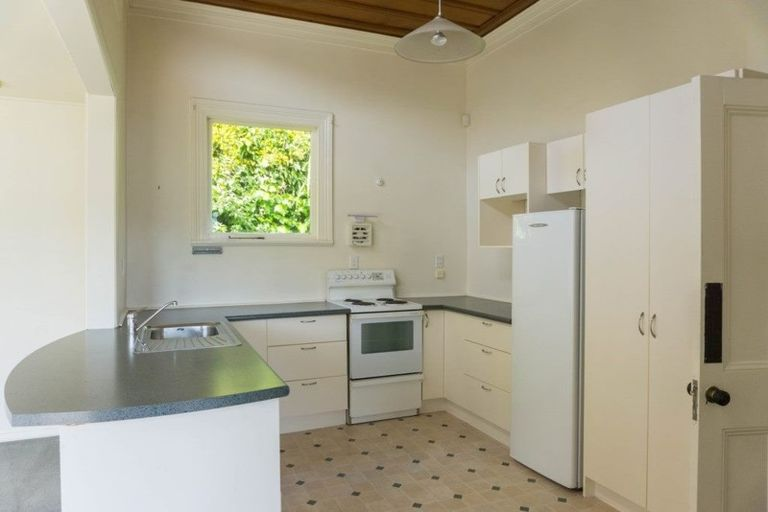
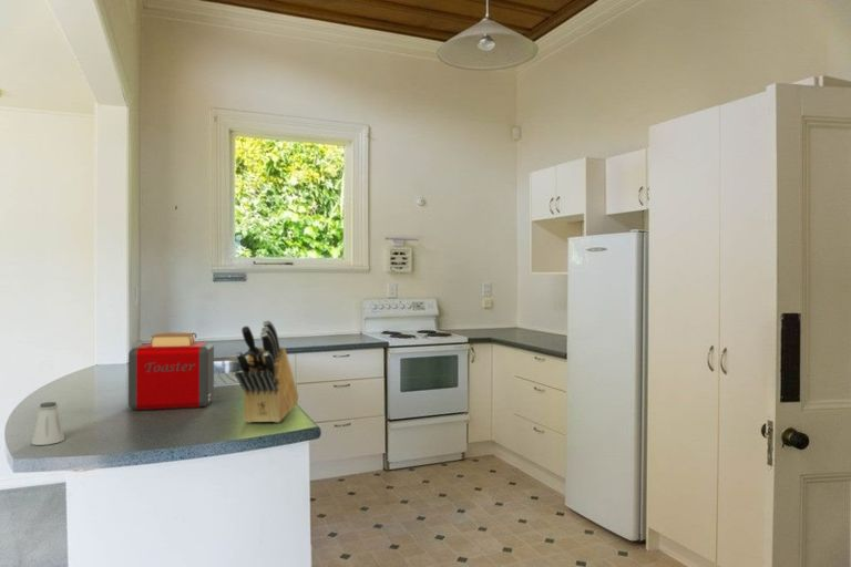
+ knife block (268, 367)
+ saltshaker (48, 422)
+ toaster (172, 369)
